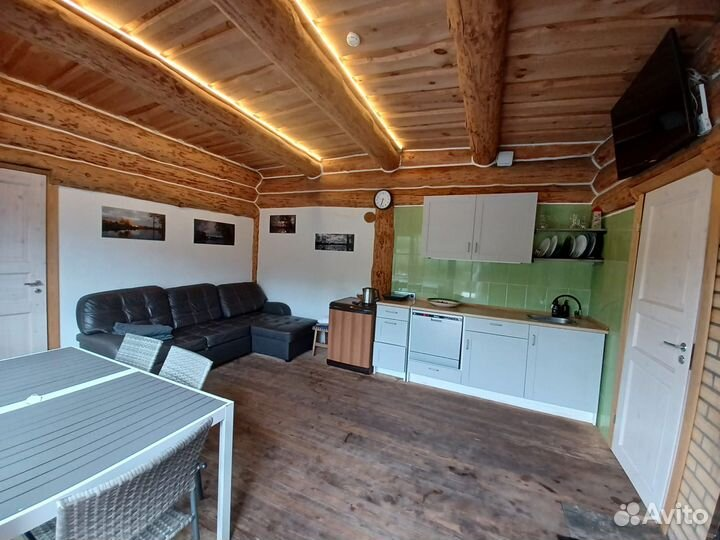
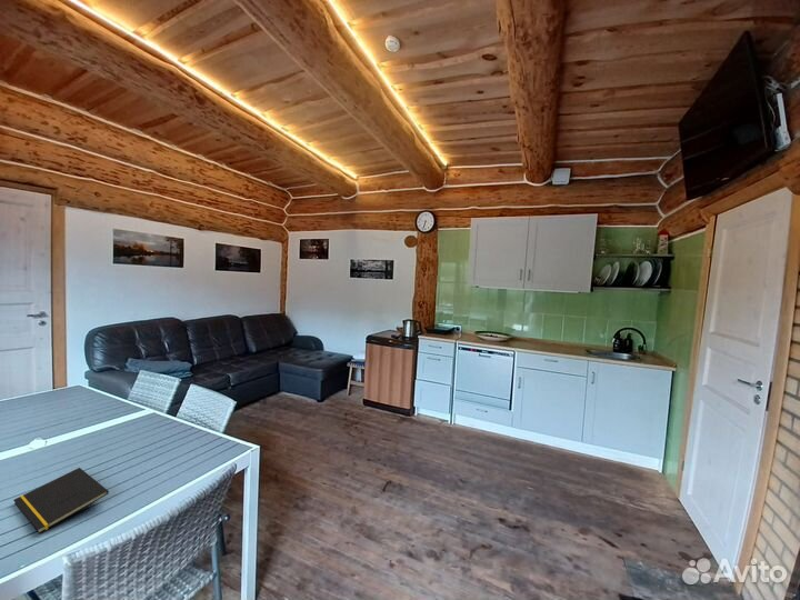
+ notepad (61, 497)
